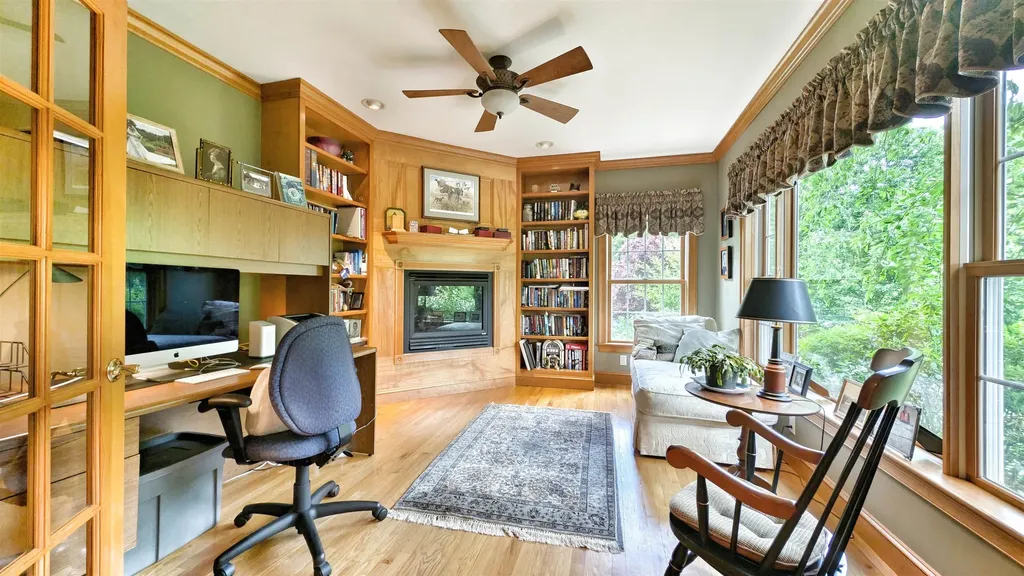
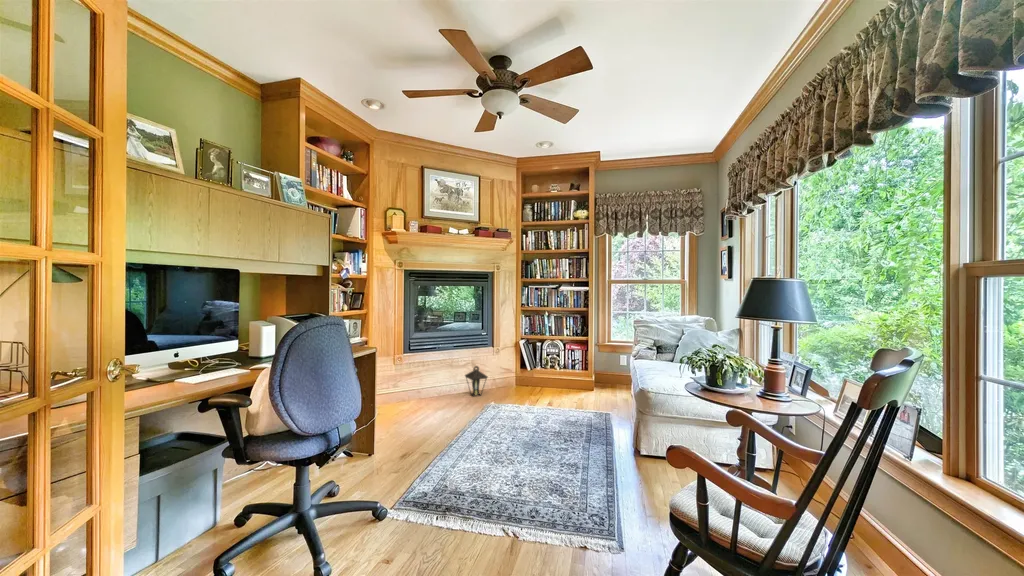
+ lantern (476, 380)
